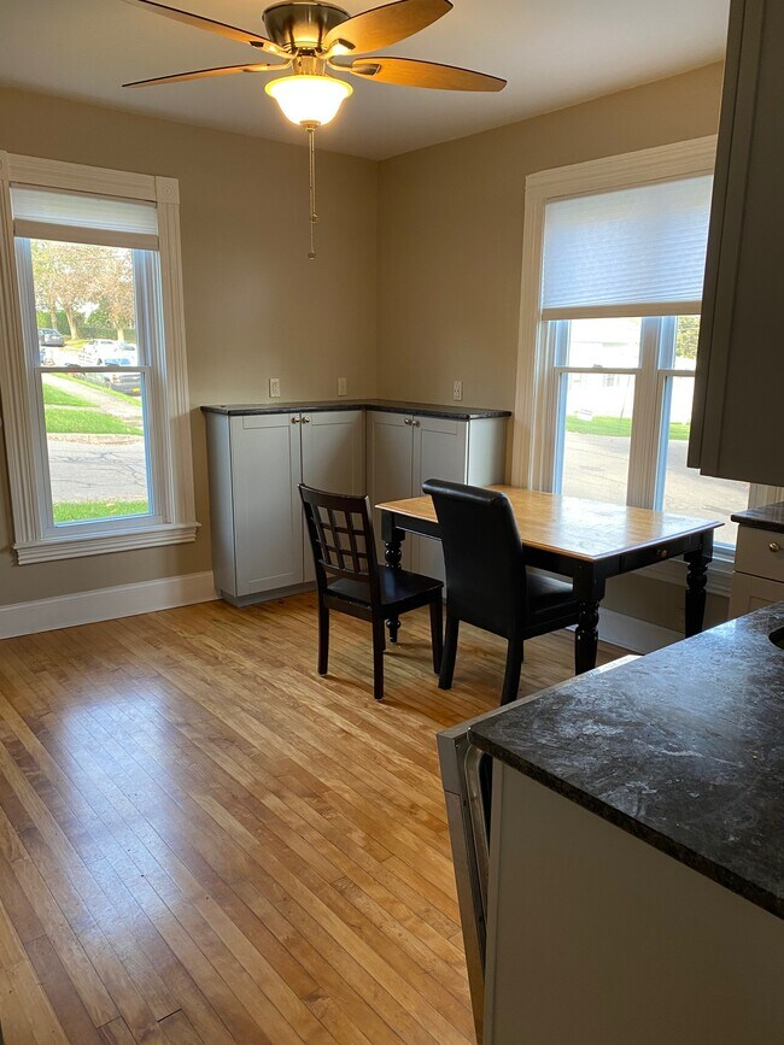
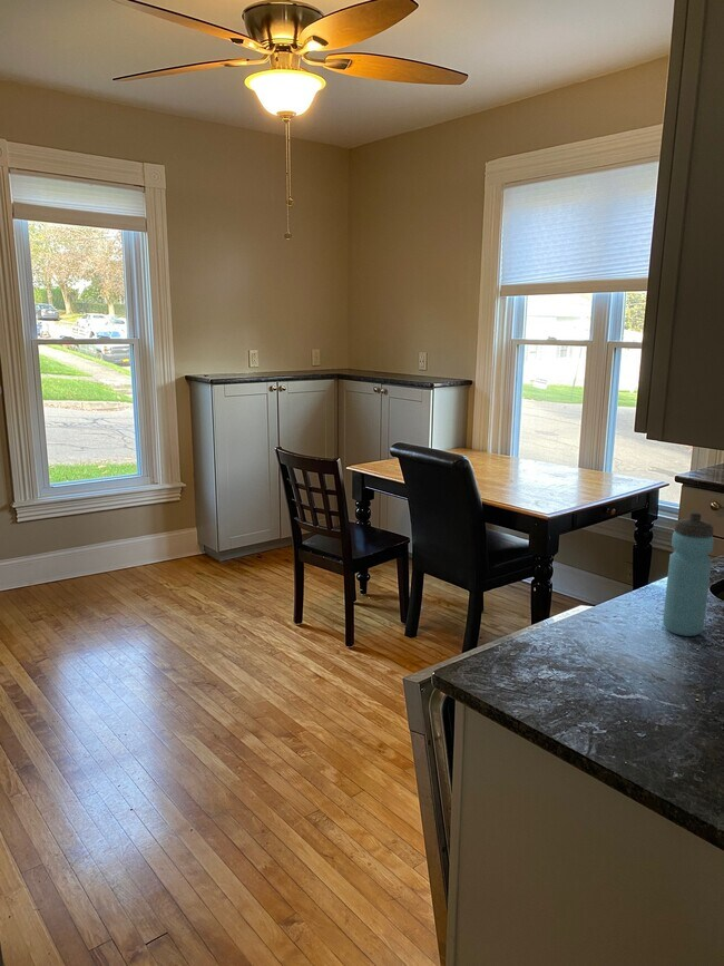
+ water bottle (688, 572)
